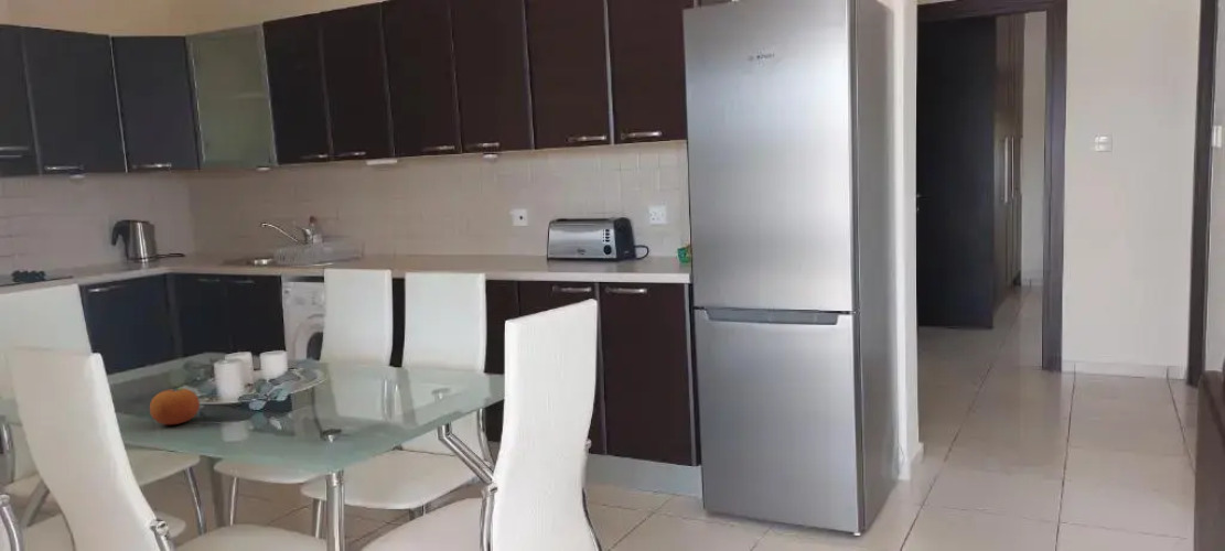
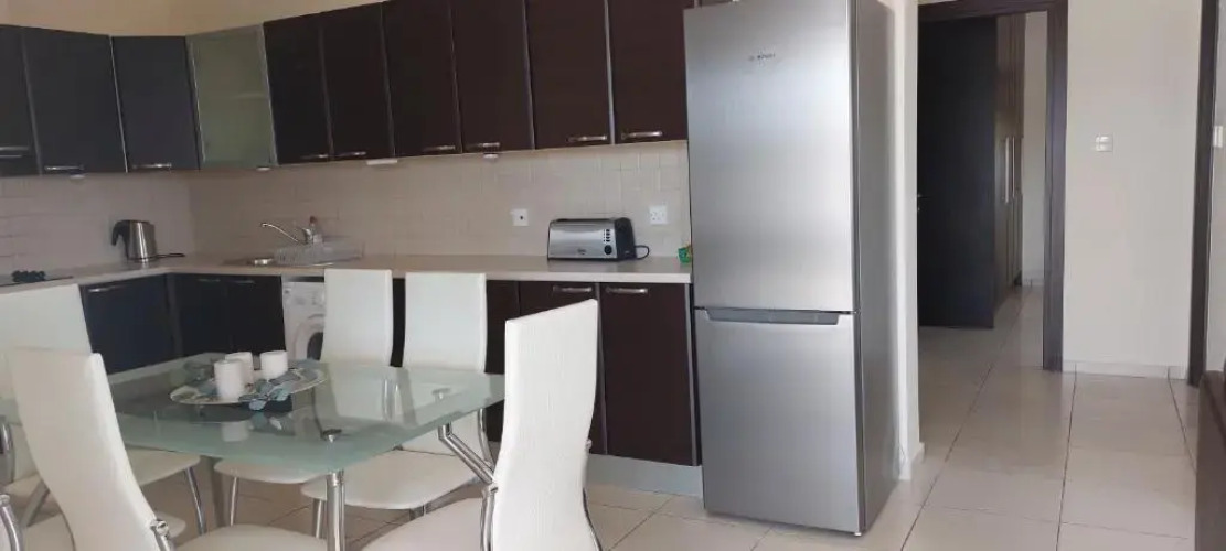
- fruit (174, 406)
